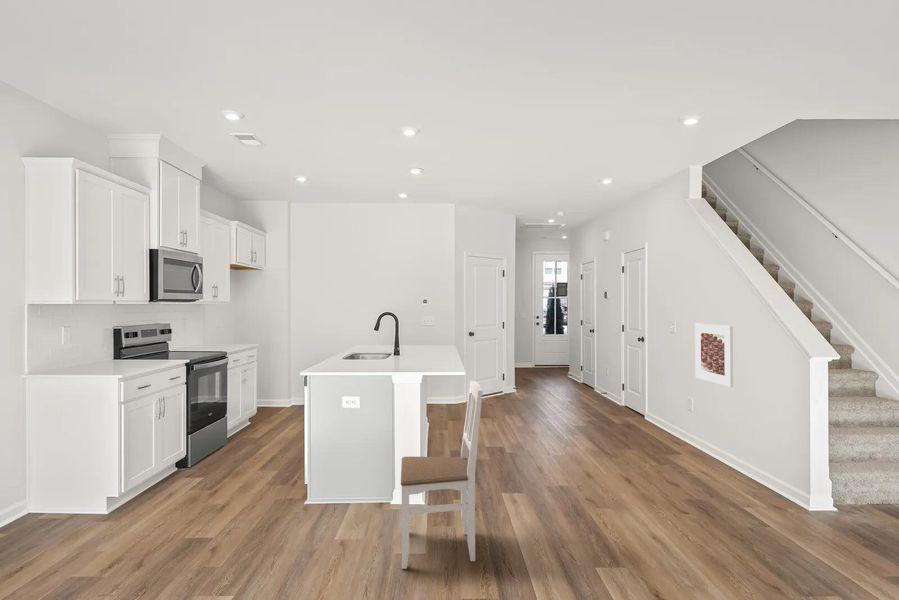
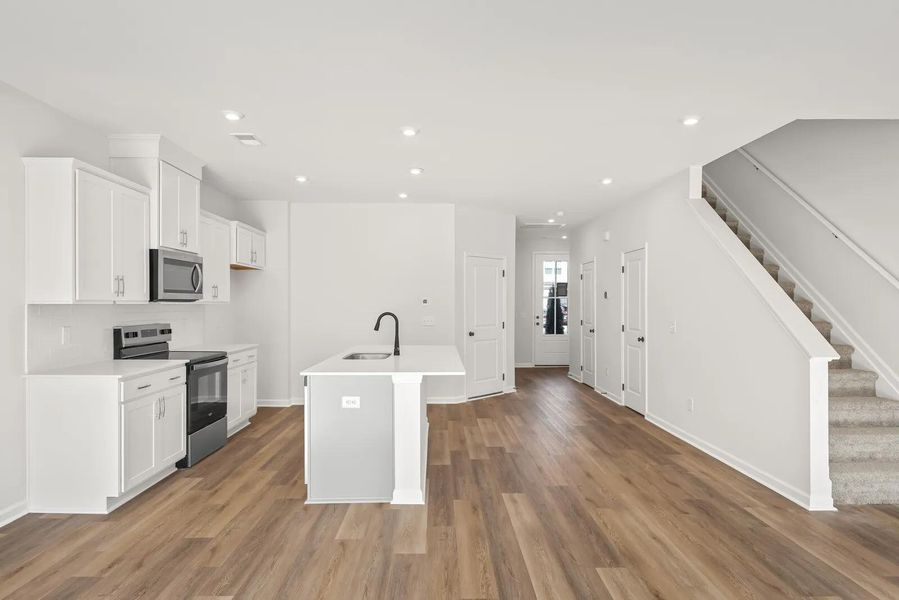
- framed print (712, 353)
- chair (440, 465)
